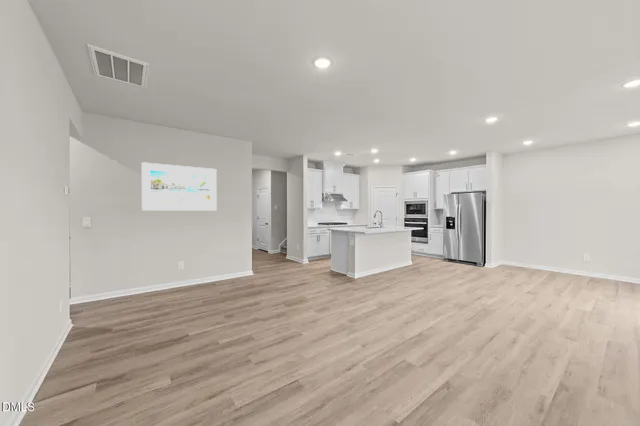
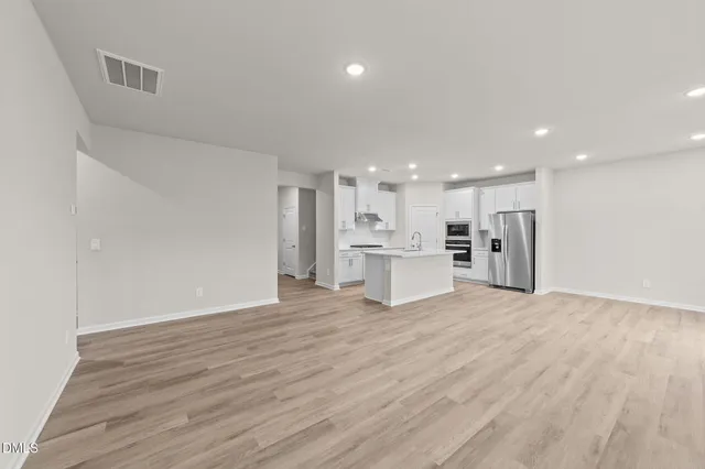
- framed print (182, 188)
